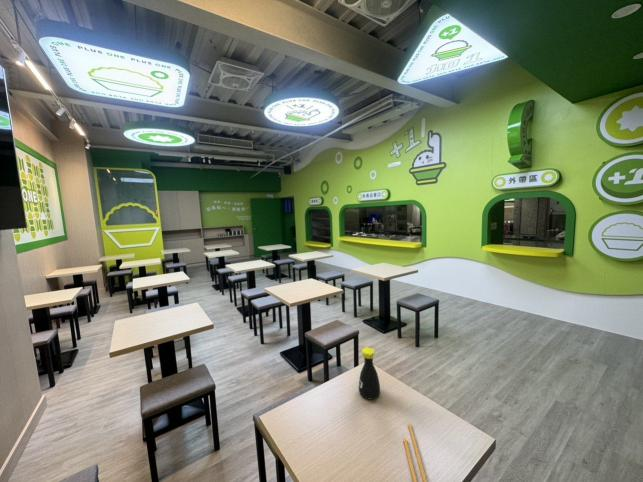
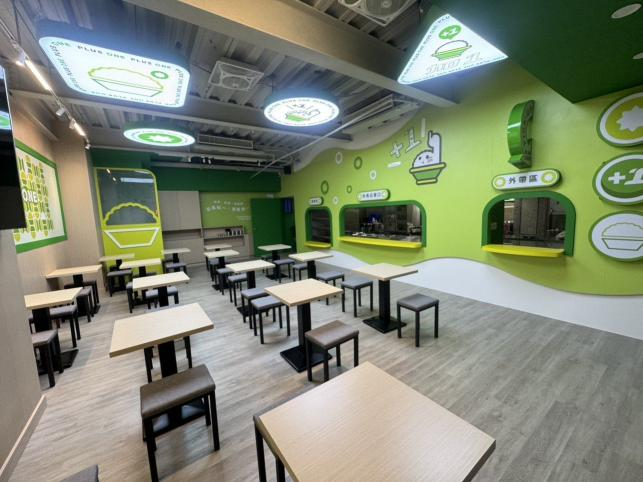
- bottle (368, 371)
- chopsticks (409, 452)
